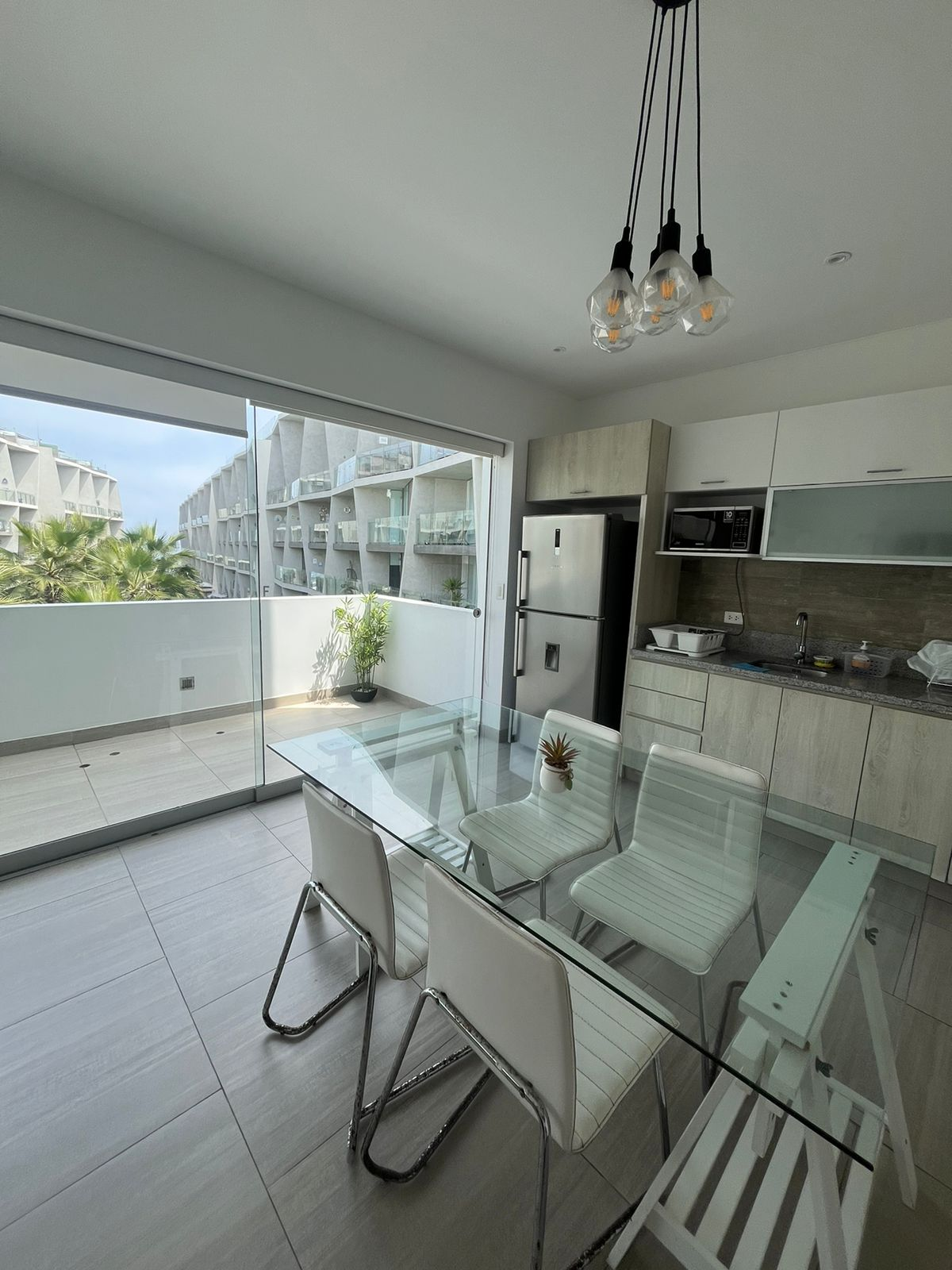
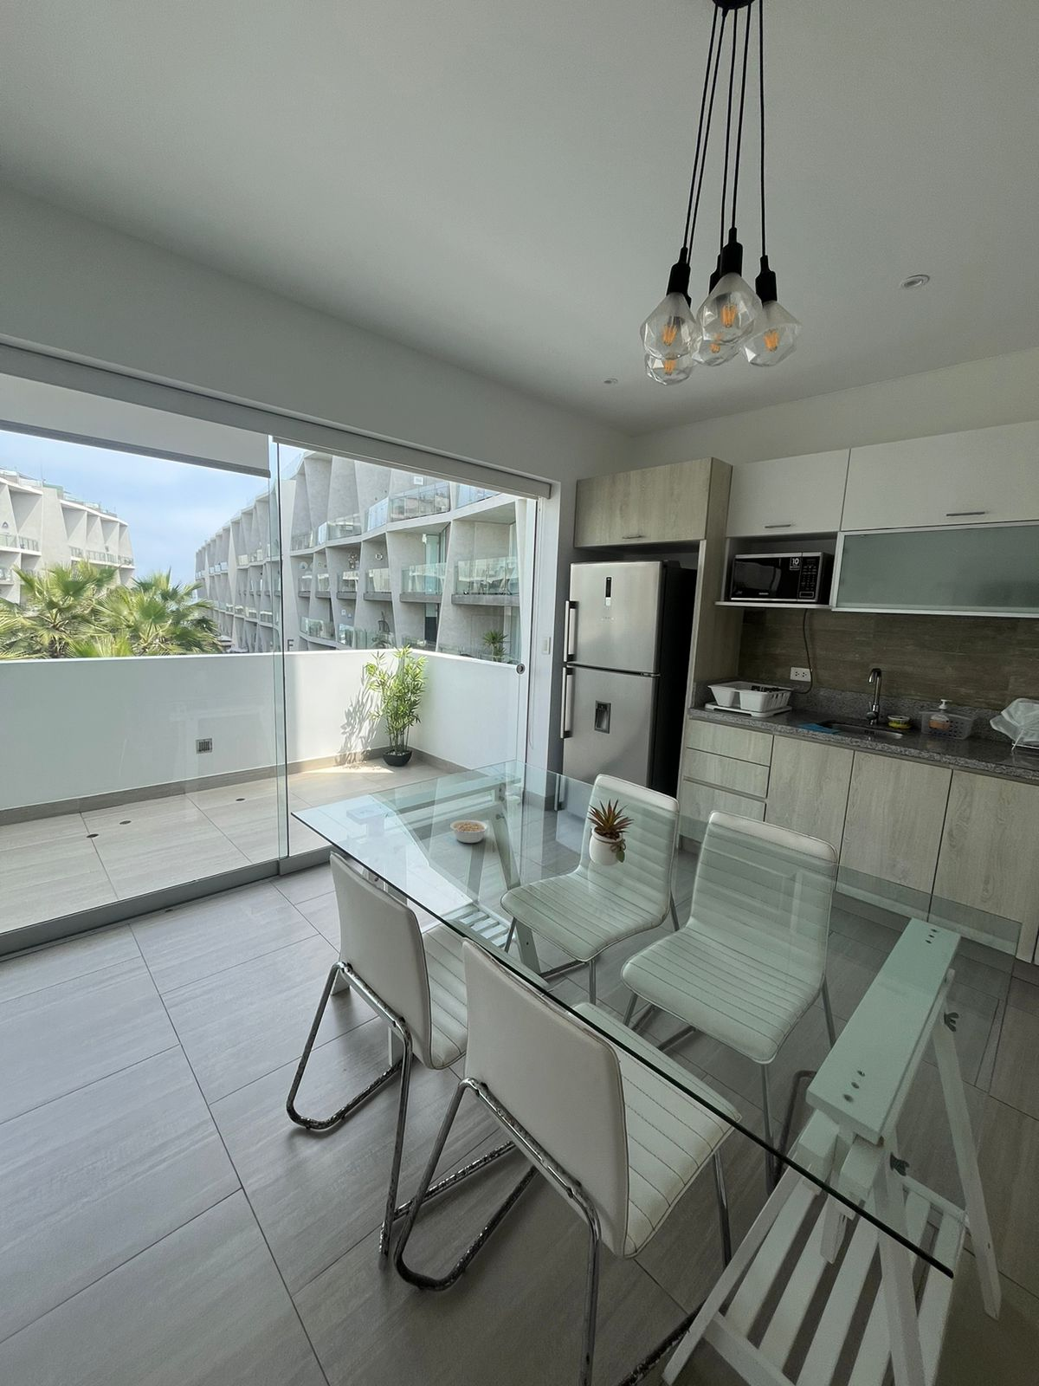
+ legume (470, 831)
